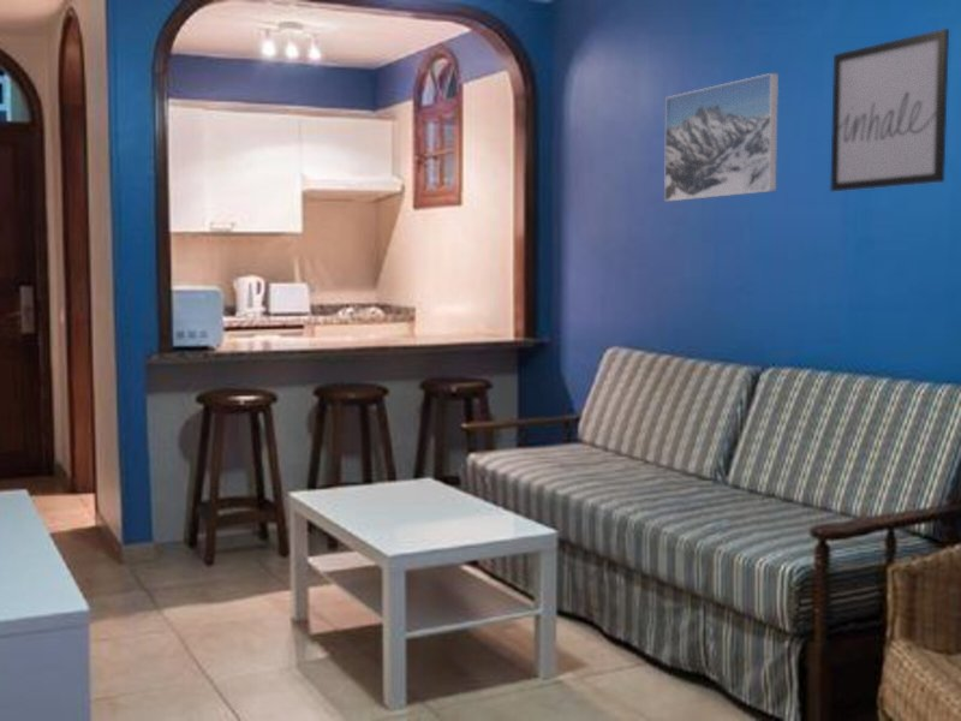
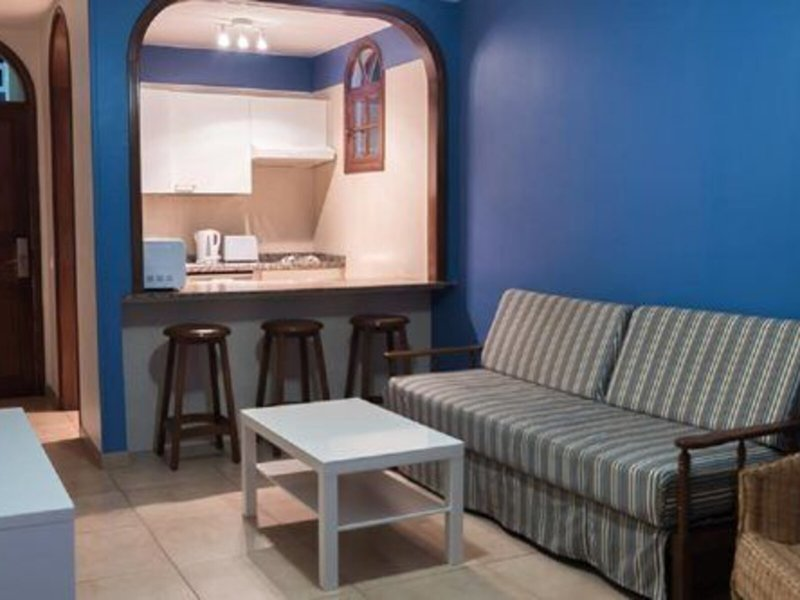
- wall art (885, 114)
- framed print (717, 141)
